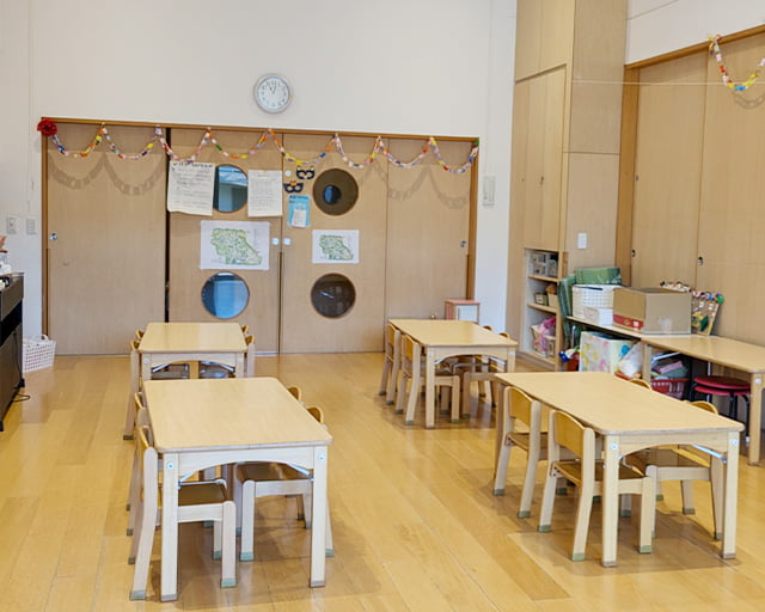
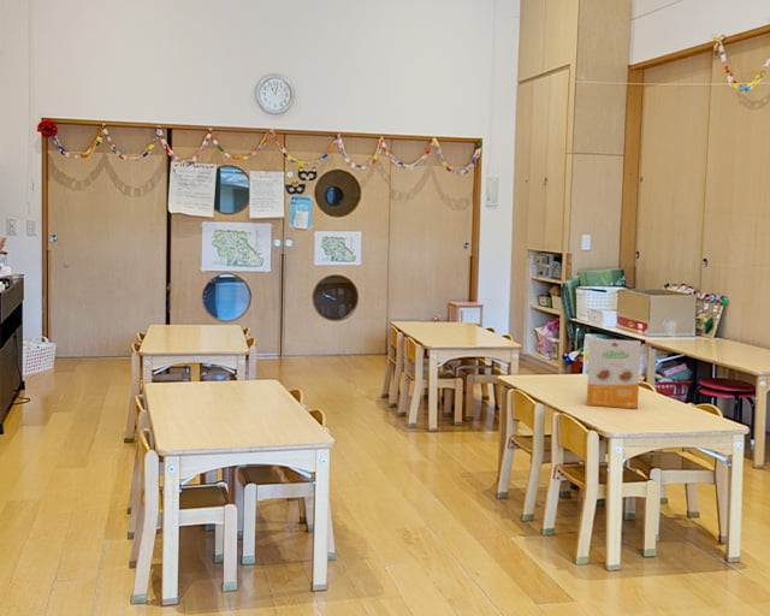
+ cereal box (612, 373)
